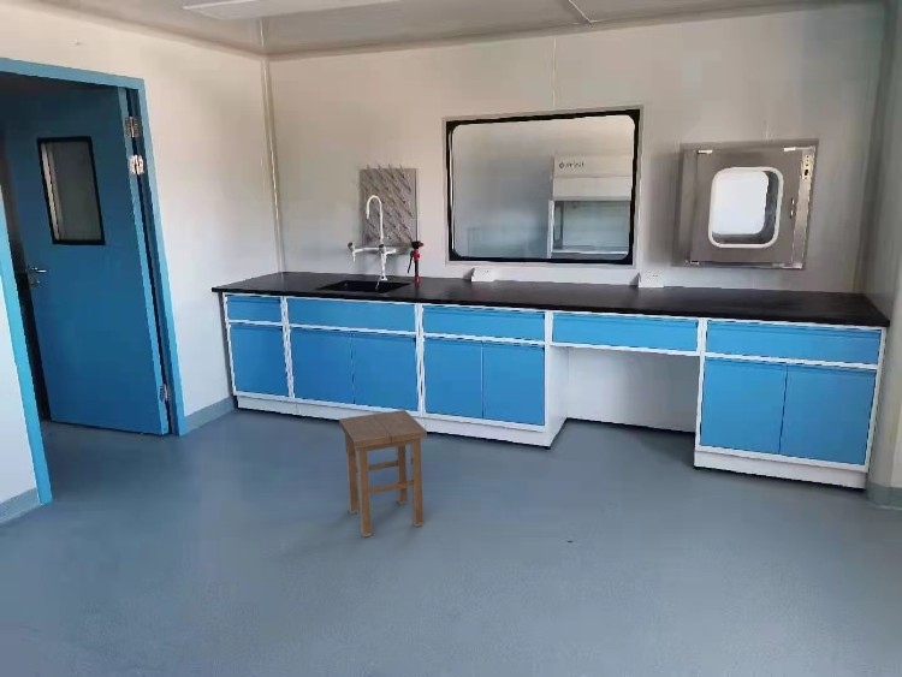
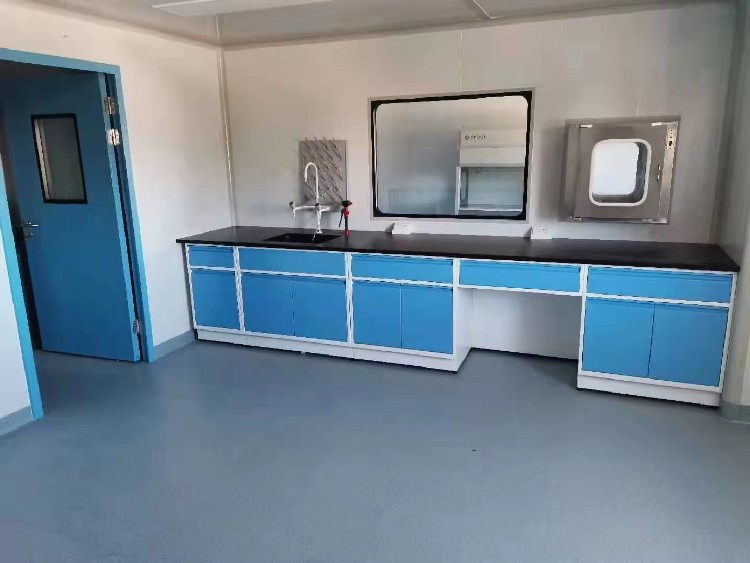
- stool (382, 468)
